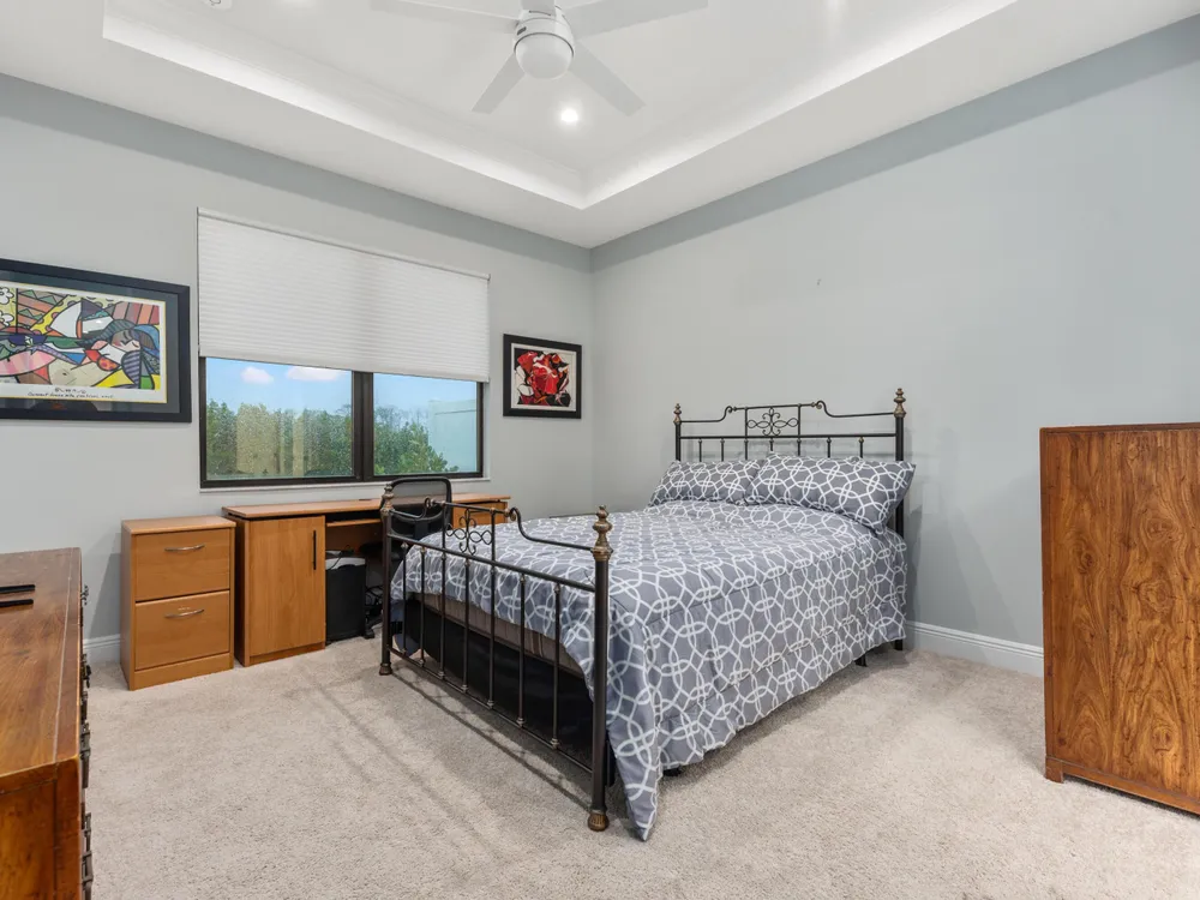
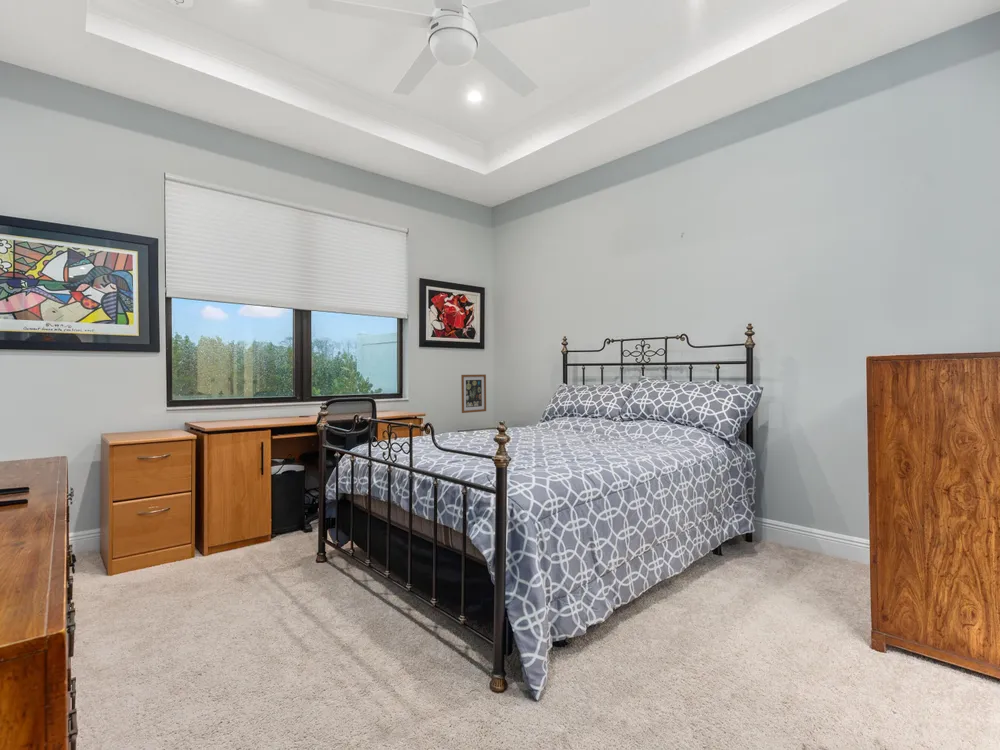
+ wall art (474, 393)
